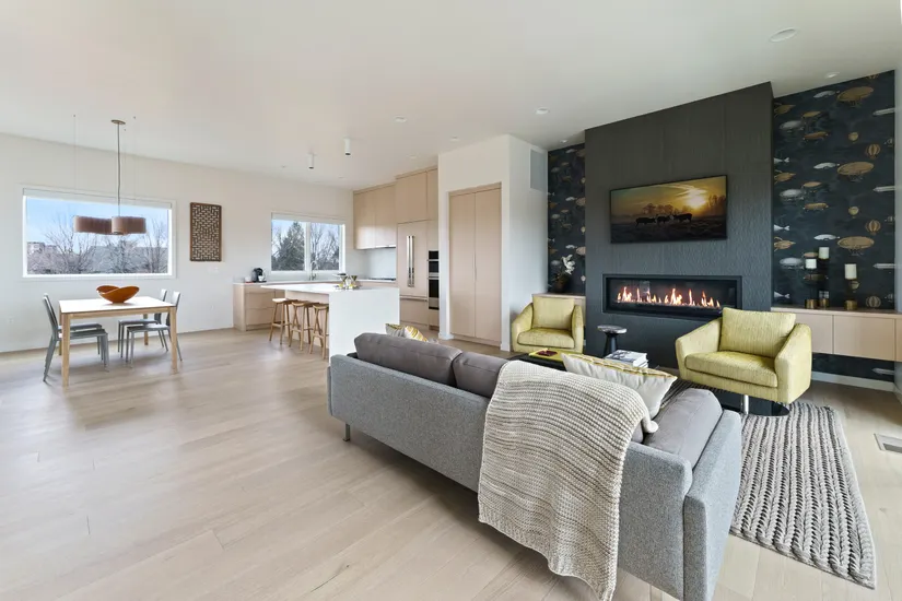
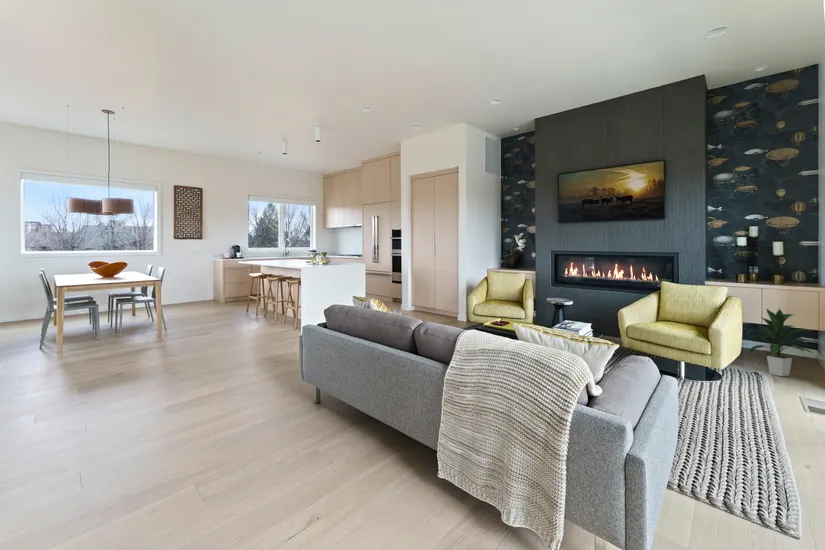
+ indoor plant (777, 340)
